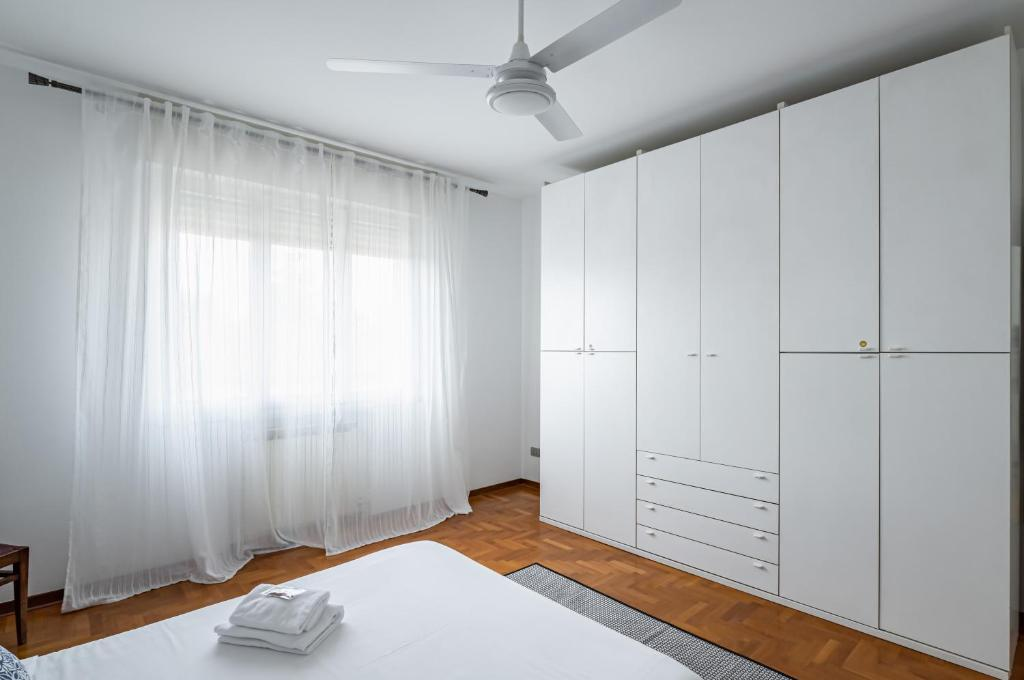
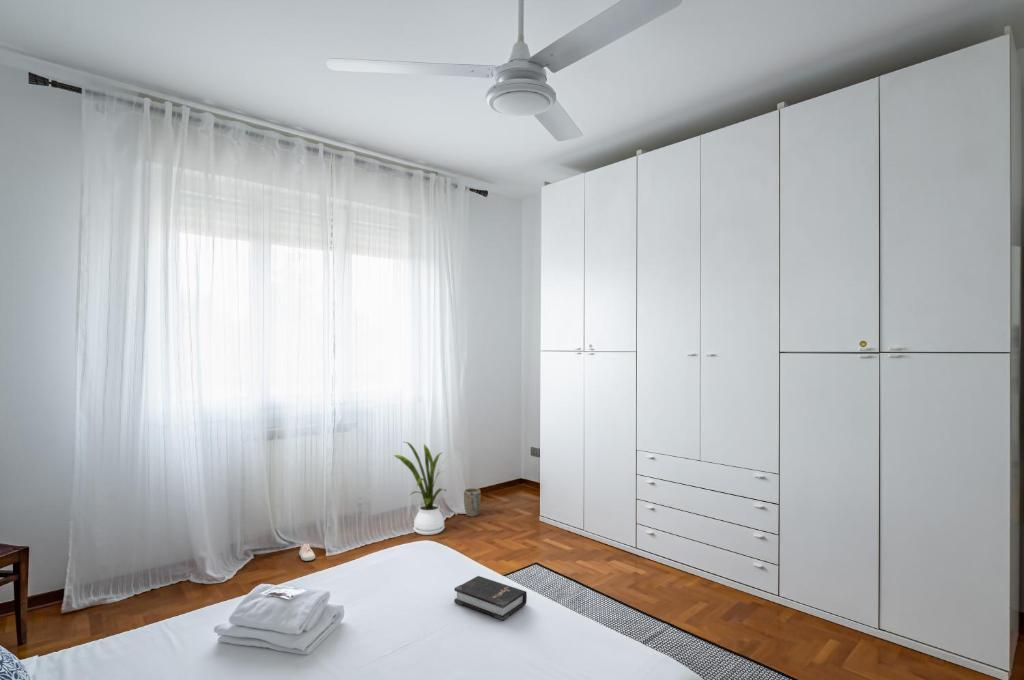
+ shoe (306, 551)
+ plant pot (472, 502)
+ house plant (425, 484)
+ hardback book (490, 595)
